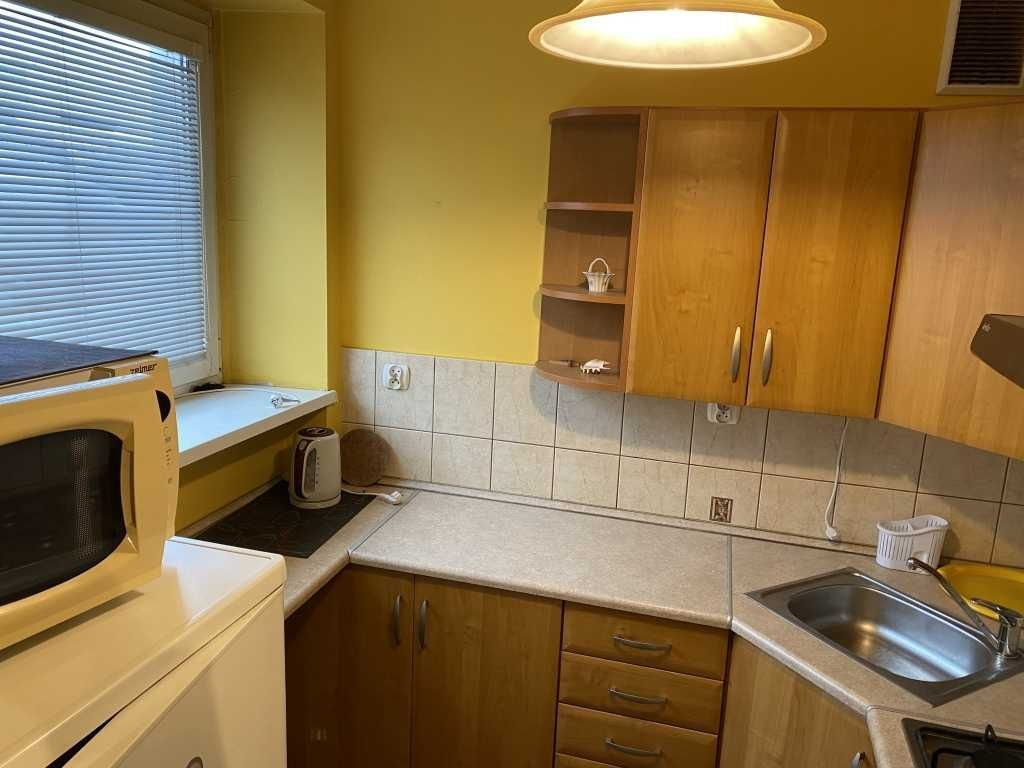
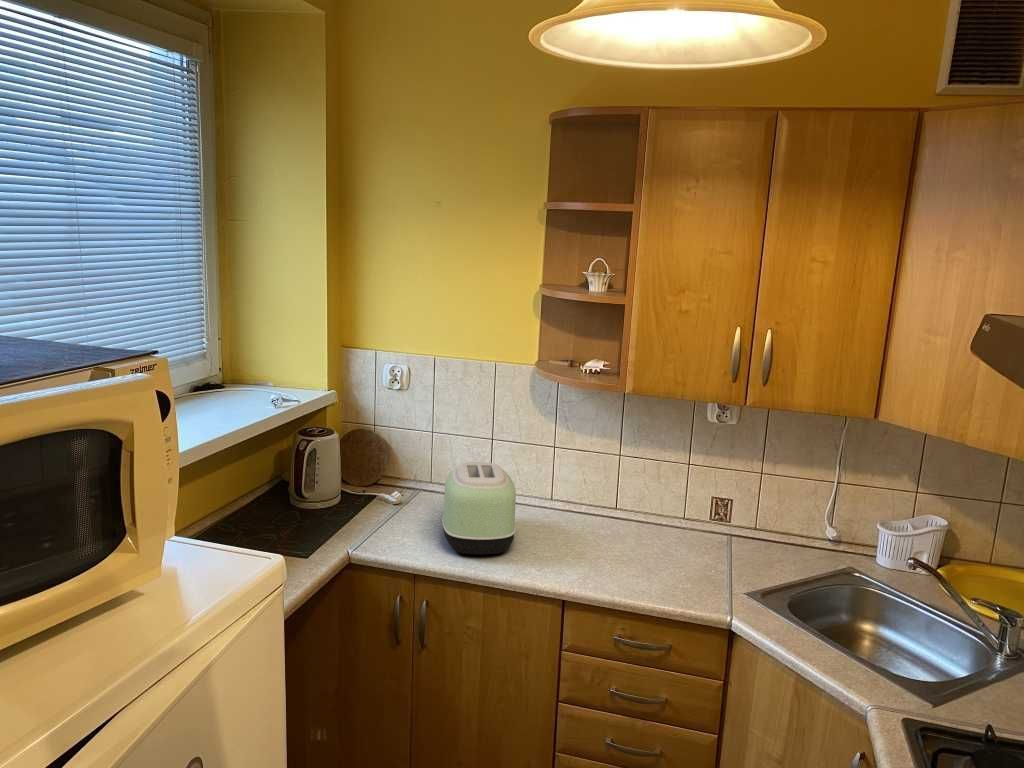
+ toaster (478, 504)
